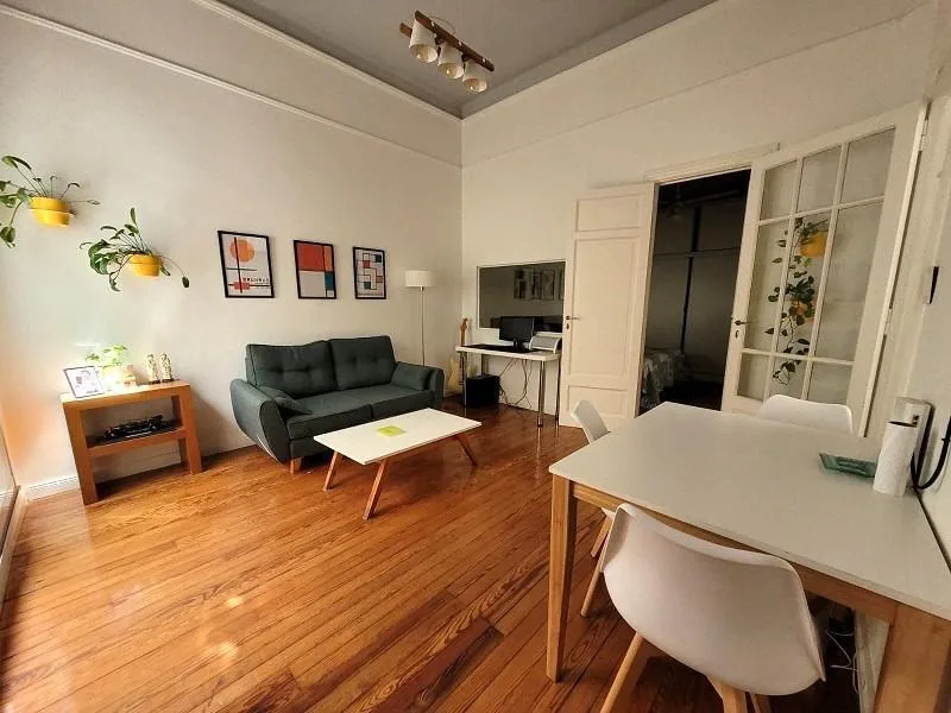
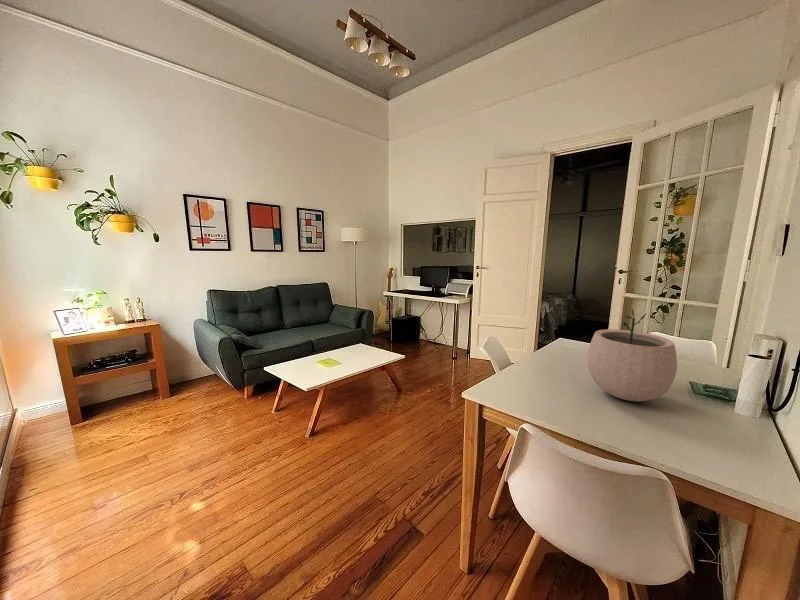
+ plant pot (630, 353)
